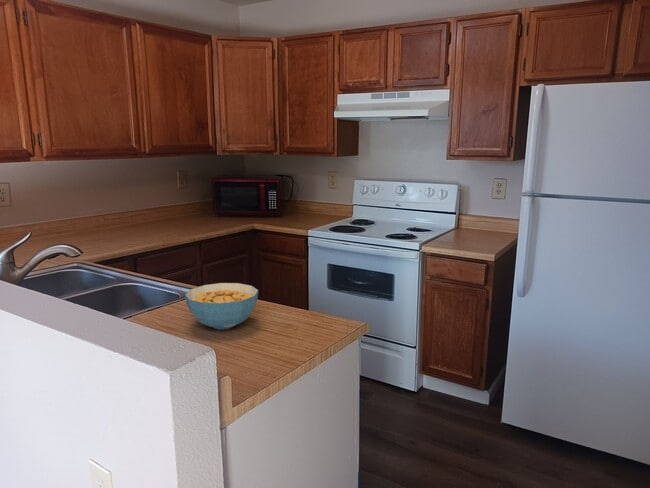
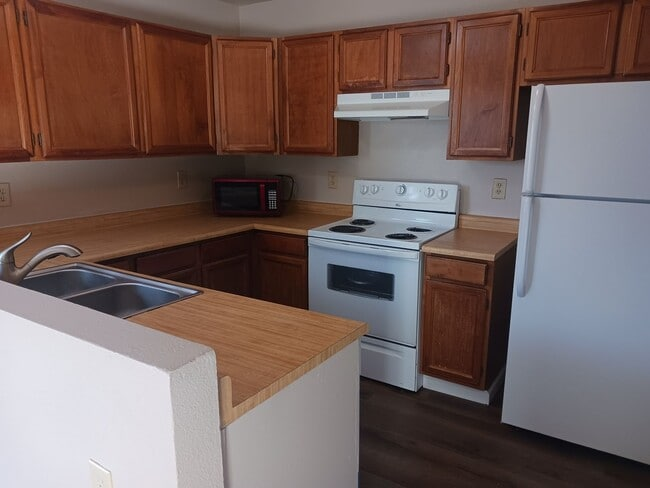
- cereal bowl (222, 309)
